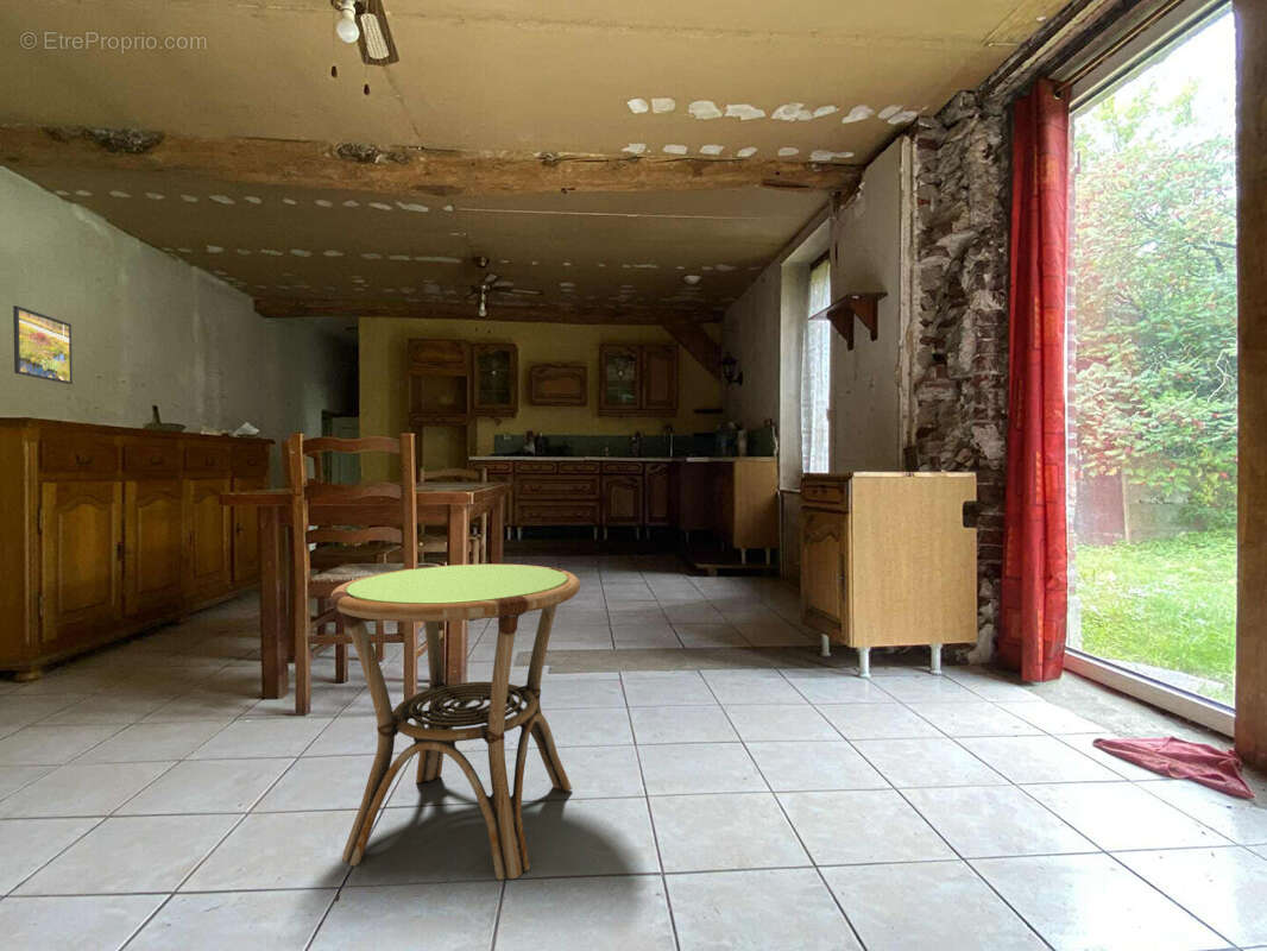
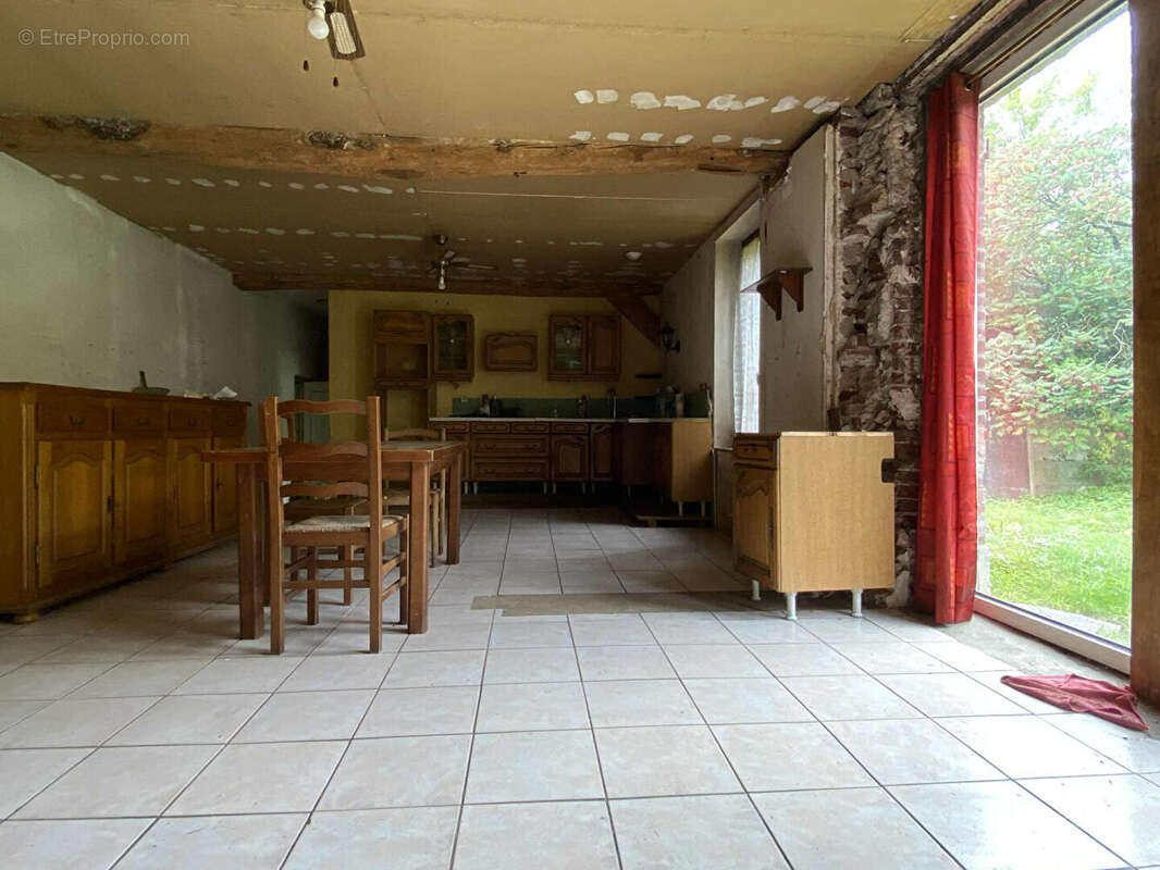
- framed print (44, 347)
- side table (462, 699)
